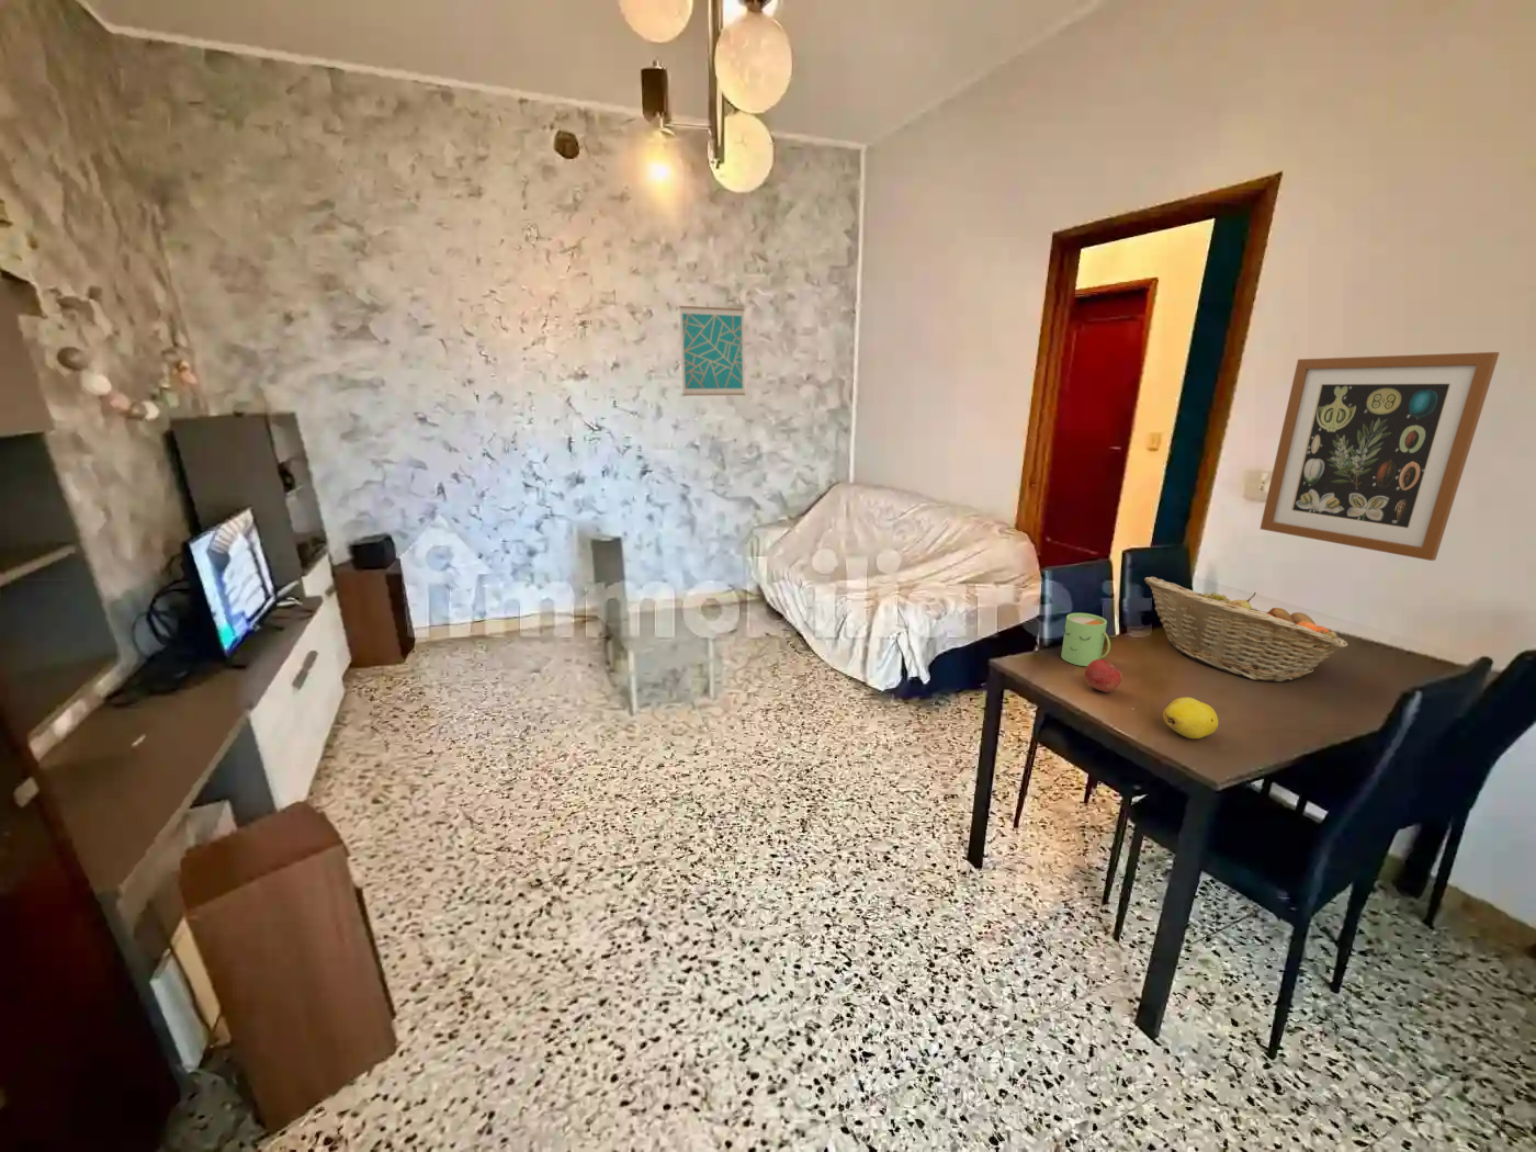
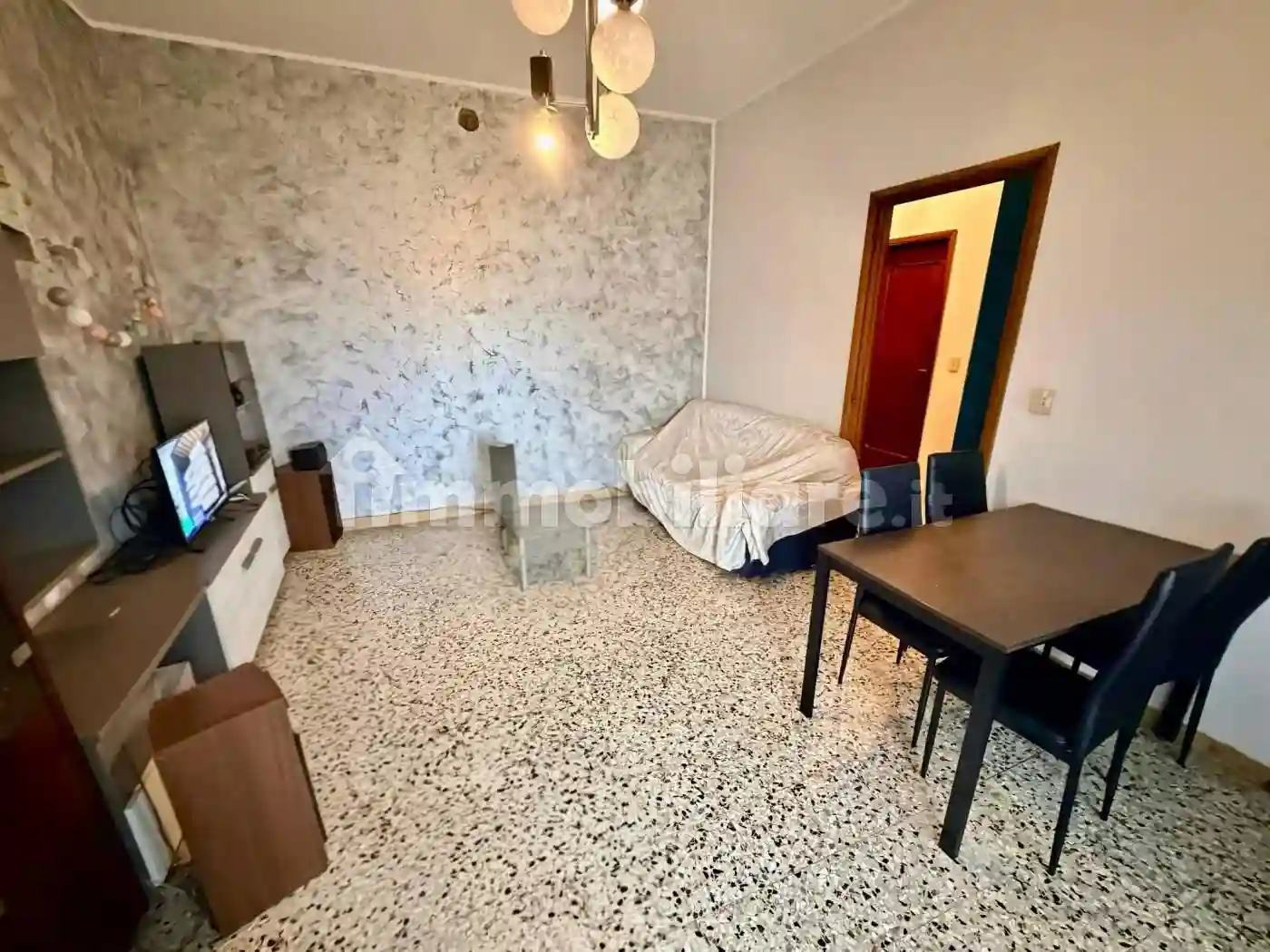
- fruit basket (1234, 621)
- wall art (714, 352)
- apple (1103, 675)
- mug (1087, 640)
- fruit (1188, 716)
- wall art (1362, 453)
